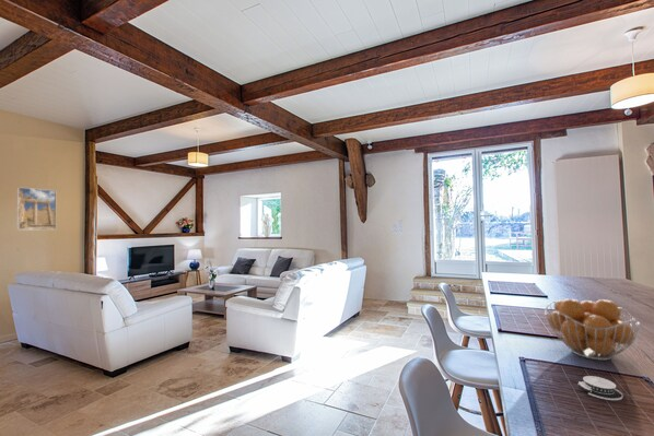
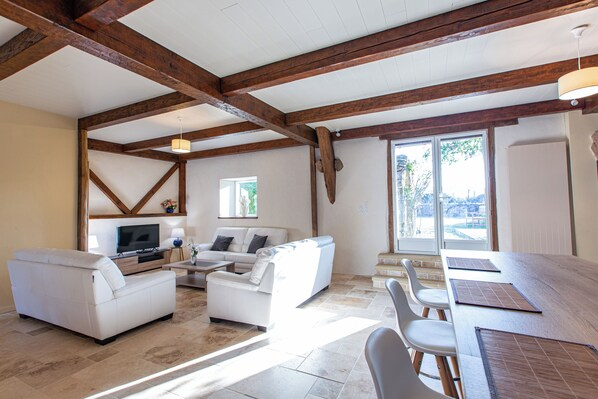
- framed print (37, 209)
- fruit basket (589, 326)
- architectural model (599, 382)
